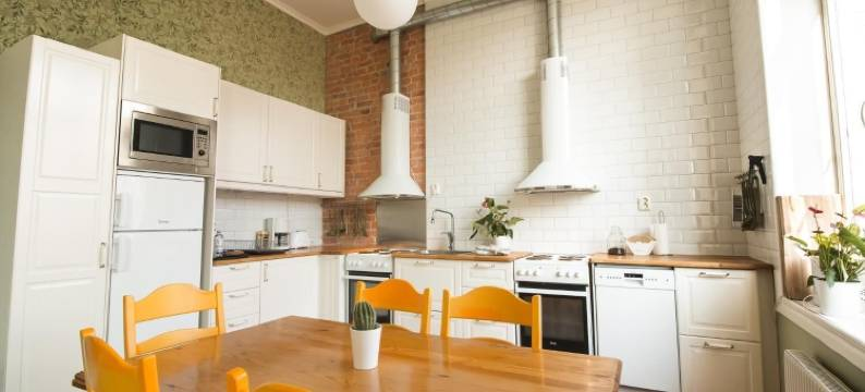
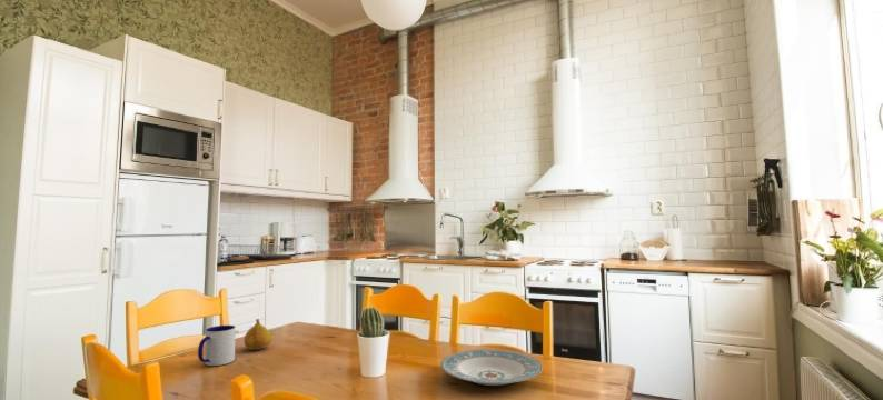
+ fruit (257, 333)
+ plate (490, 370)
+ mug (215, 346)
